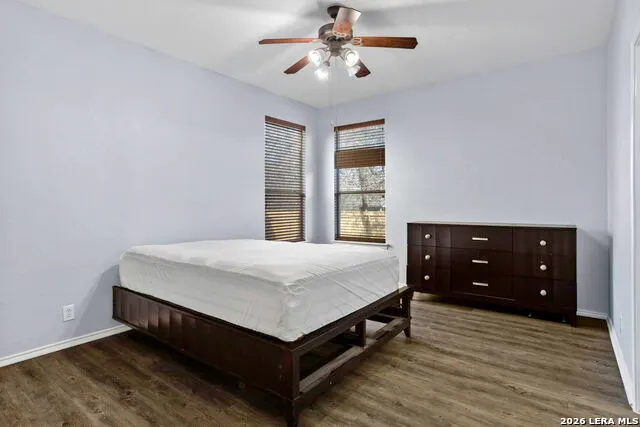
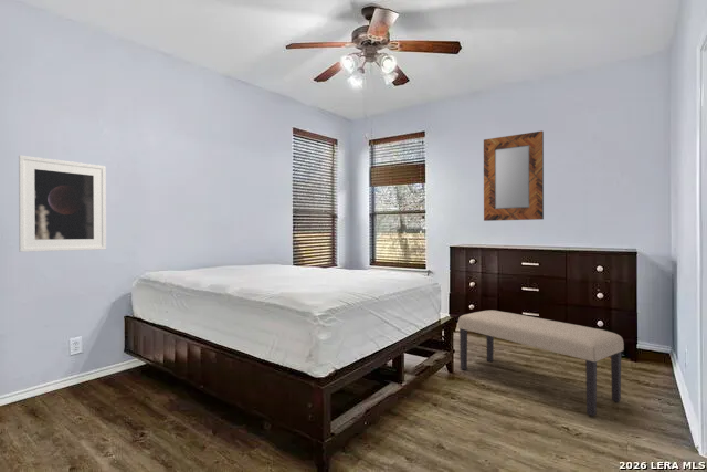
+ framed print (65, 206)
+ home mirror (511, 177)
+ bench (532, 346)
